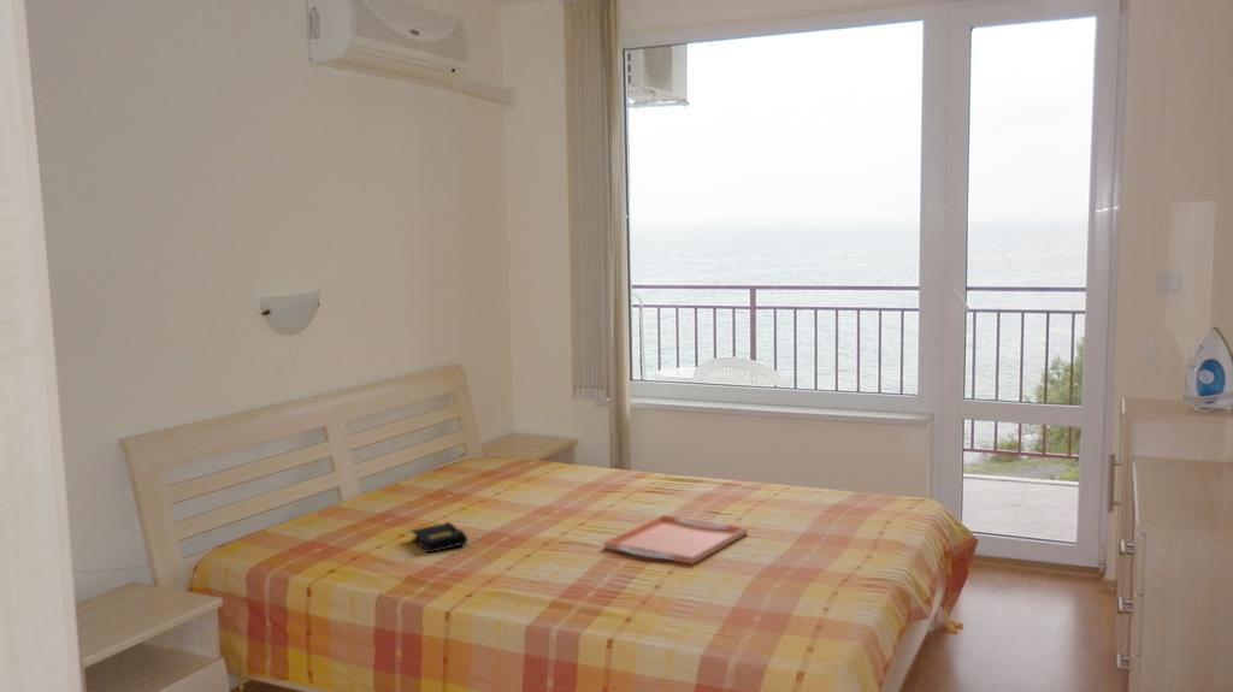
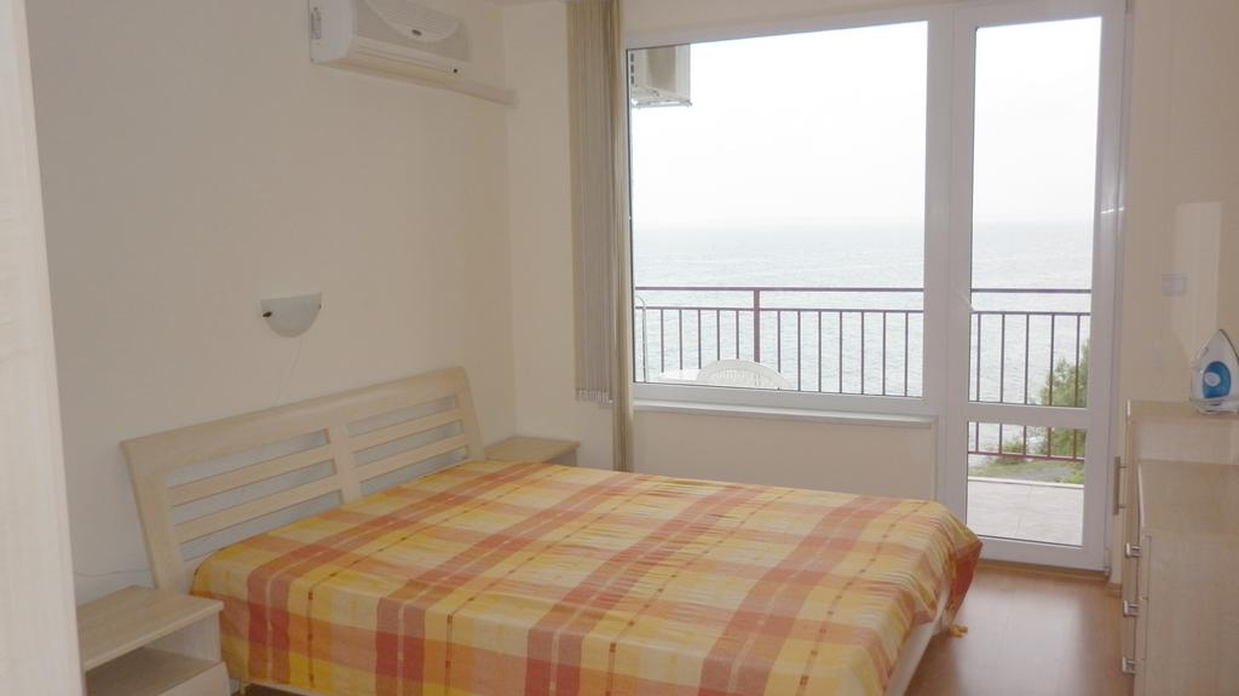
- book (438, 534)
- serving tray (677, 537)
